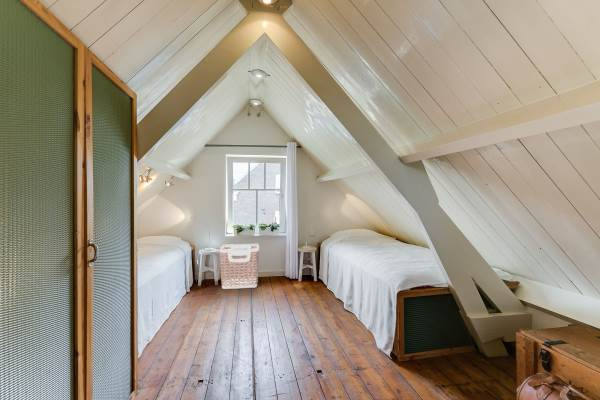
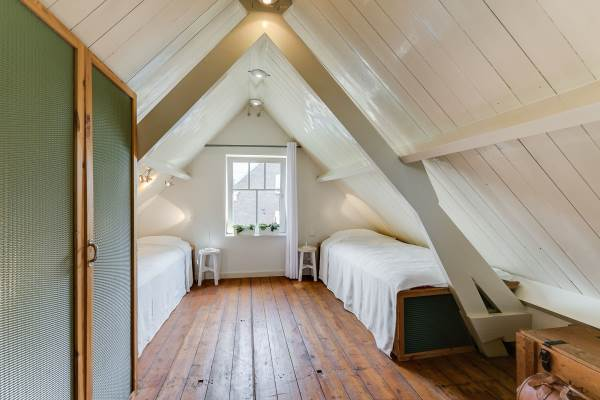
- clothes hamper (240, 265)
